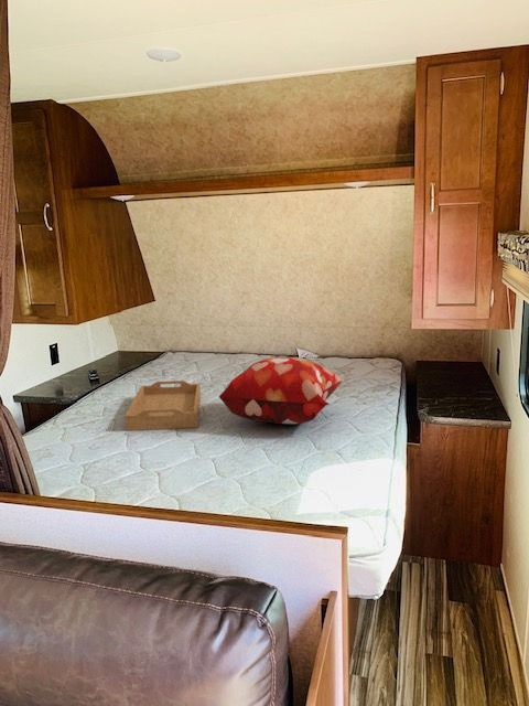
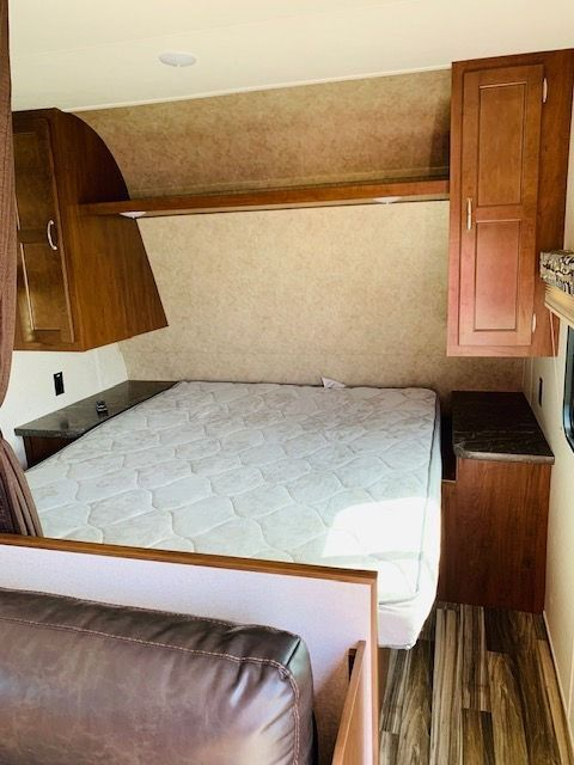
- decorative pillow (284, 388)
- serving tray (166, 403)
